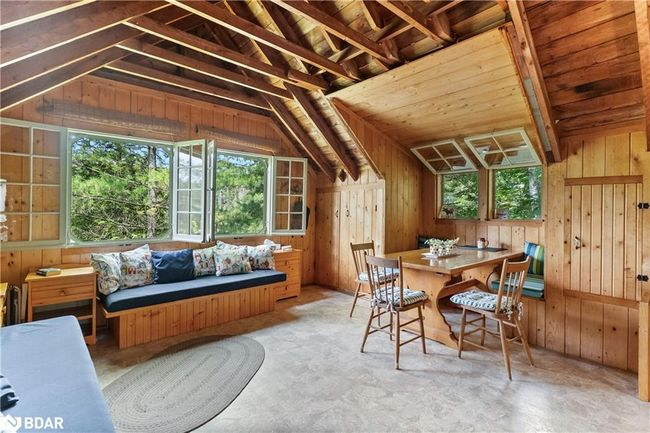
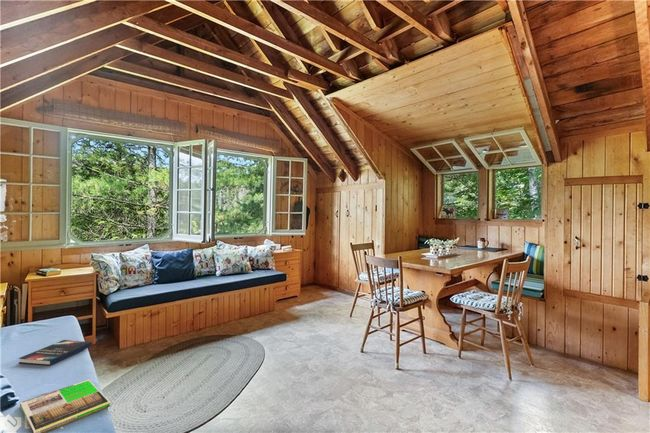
+ magazine (65, 404)
+ hardback book (57, 351)
